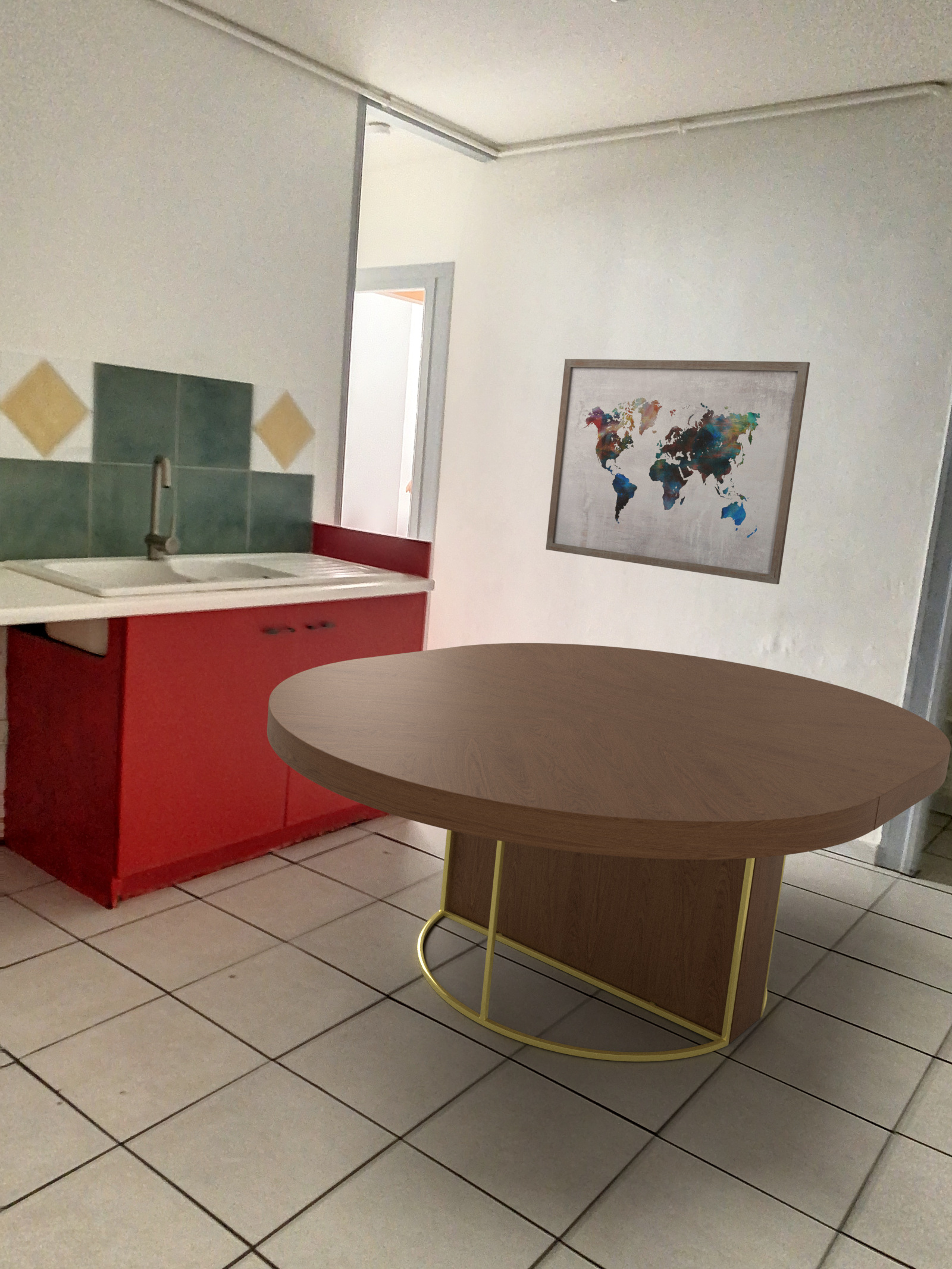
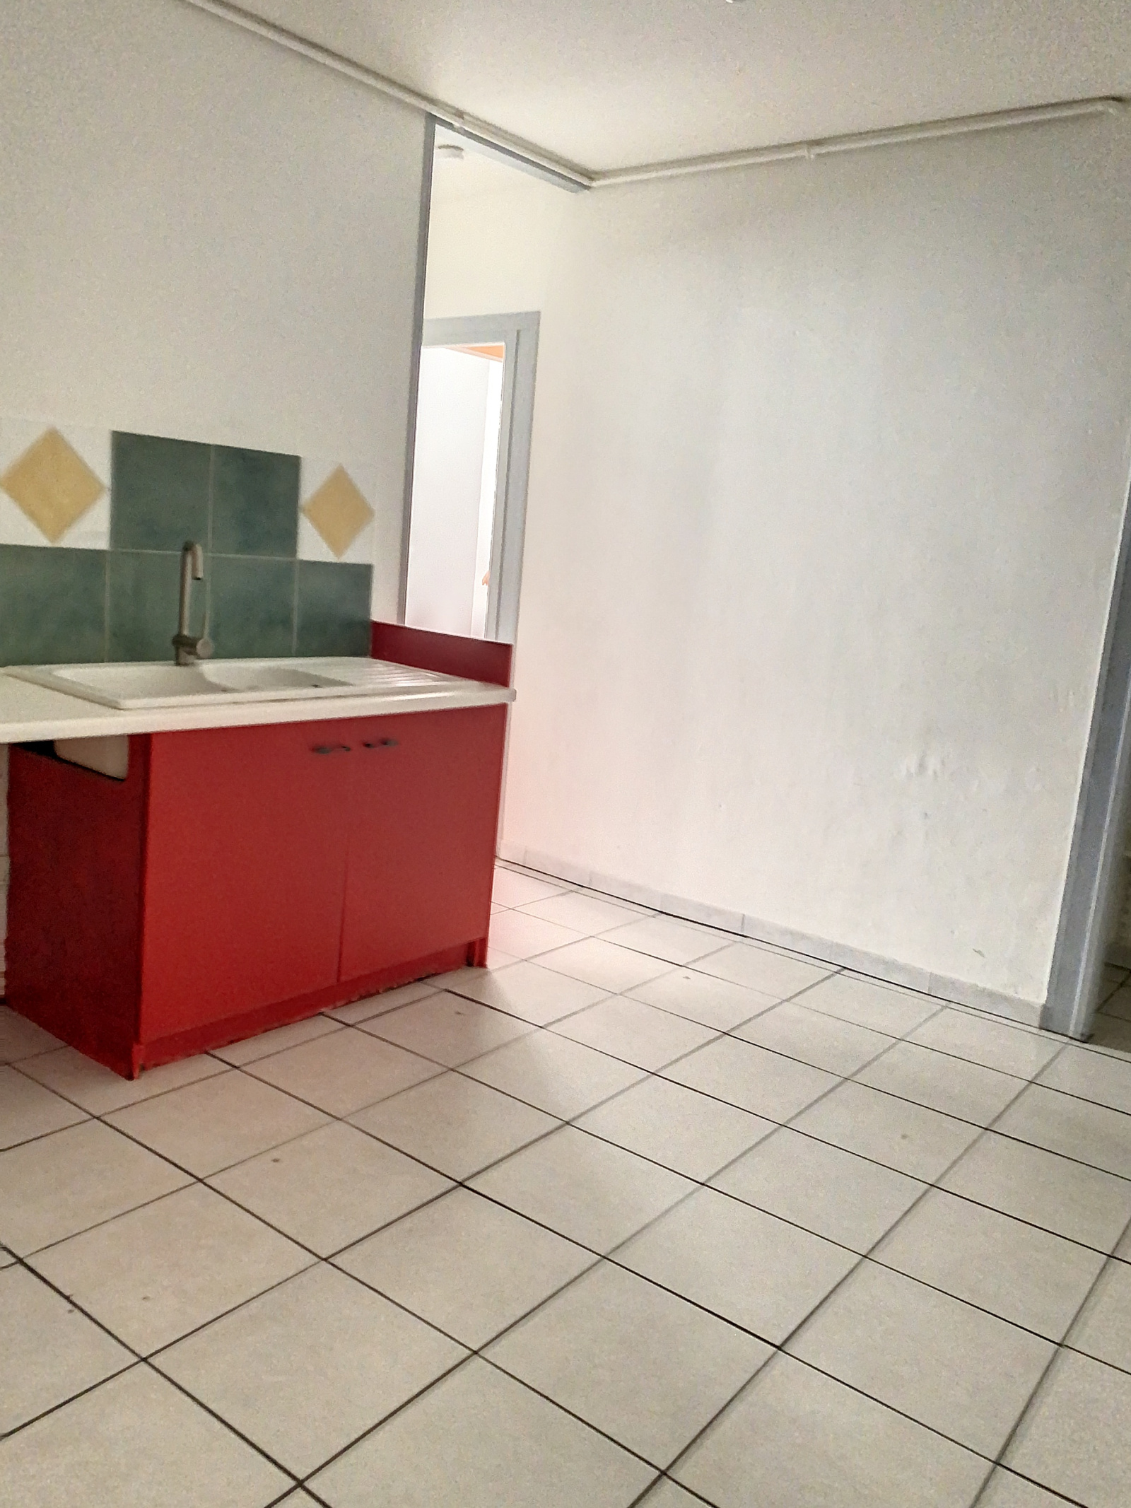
- dining table (605, 835)
- wall art (665, 465)
